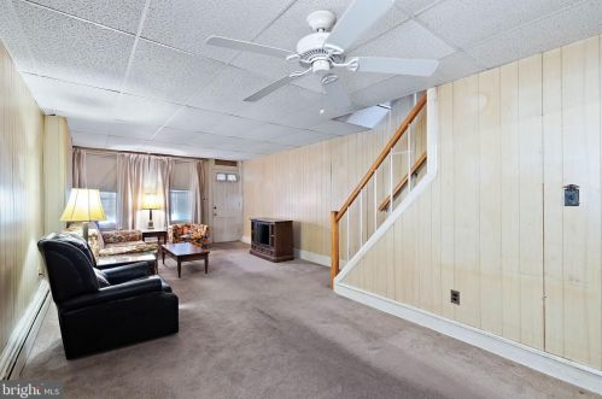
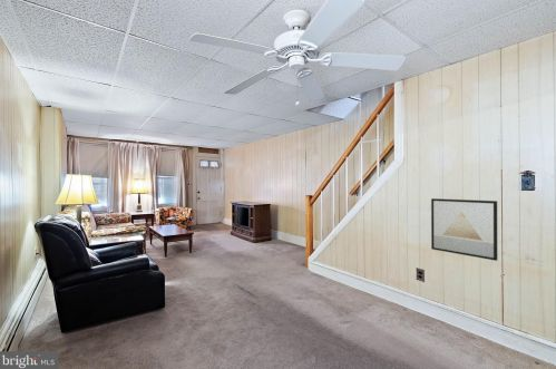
+ wall art (461, 226)
